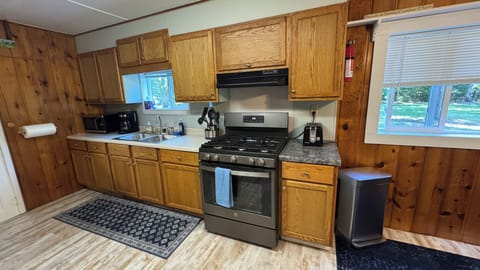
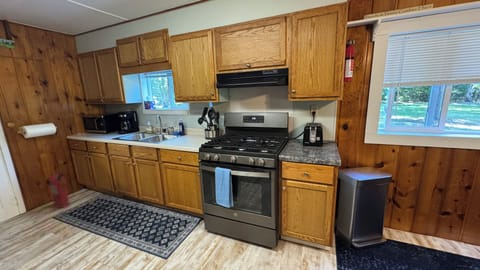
+ fire extinguisher (58, 189)
